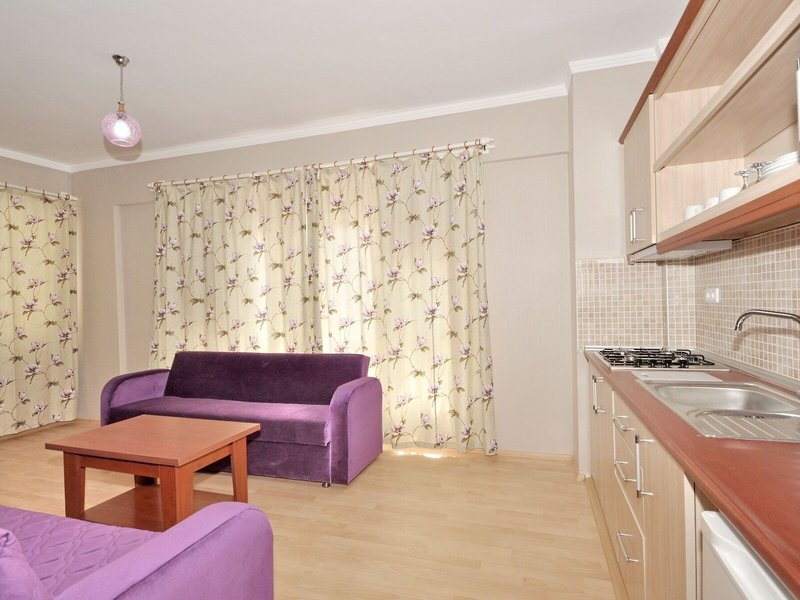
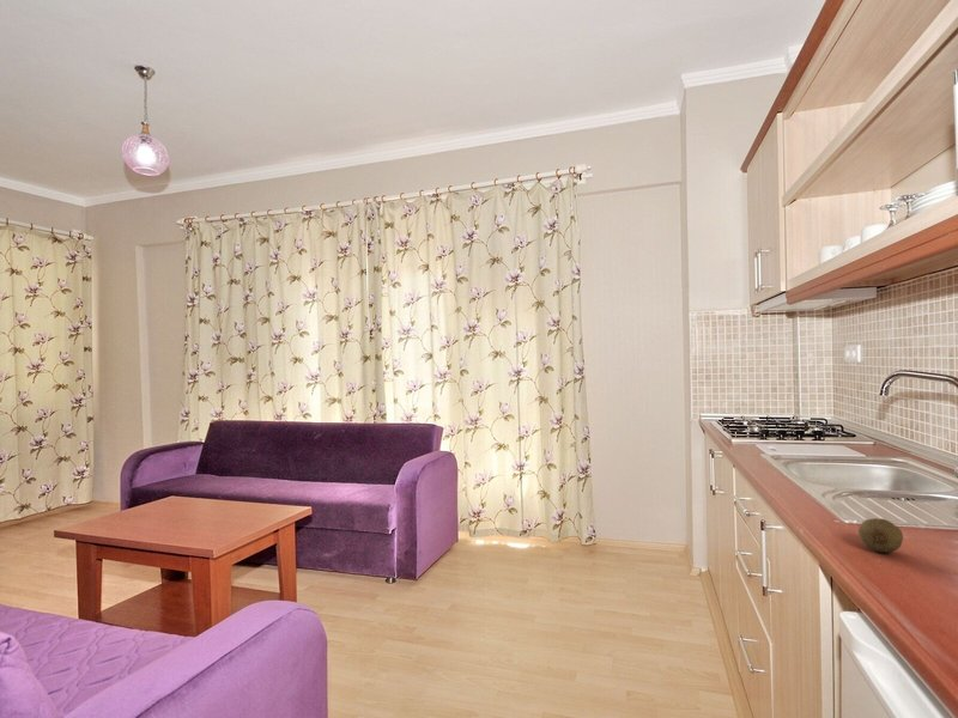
+ fruit (880, 534)
